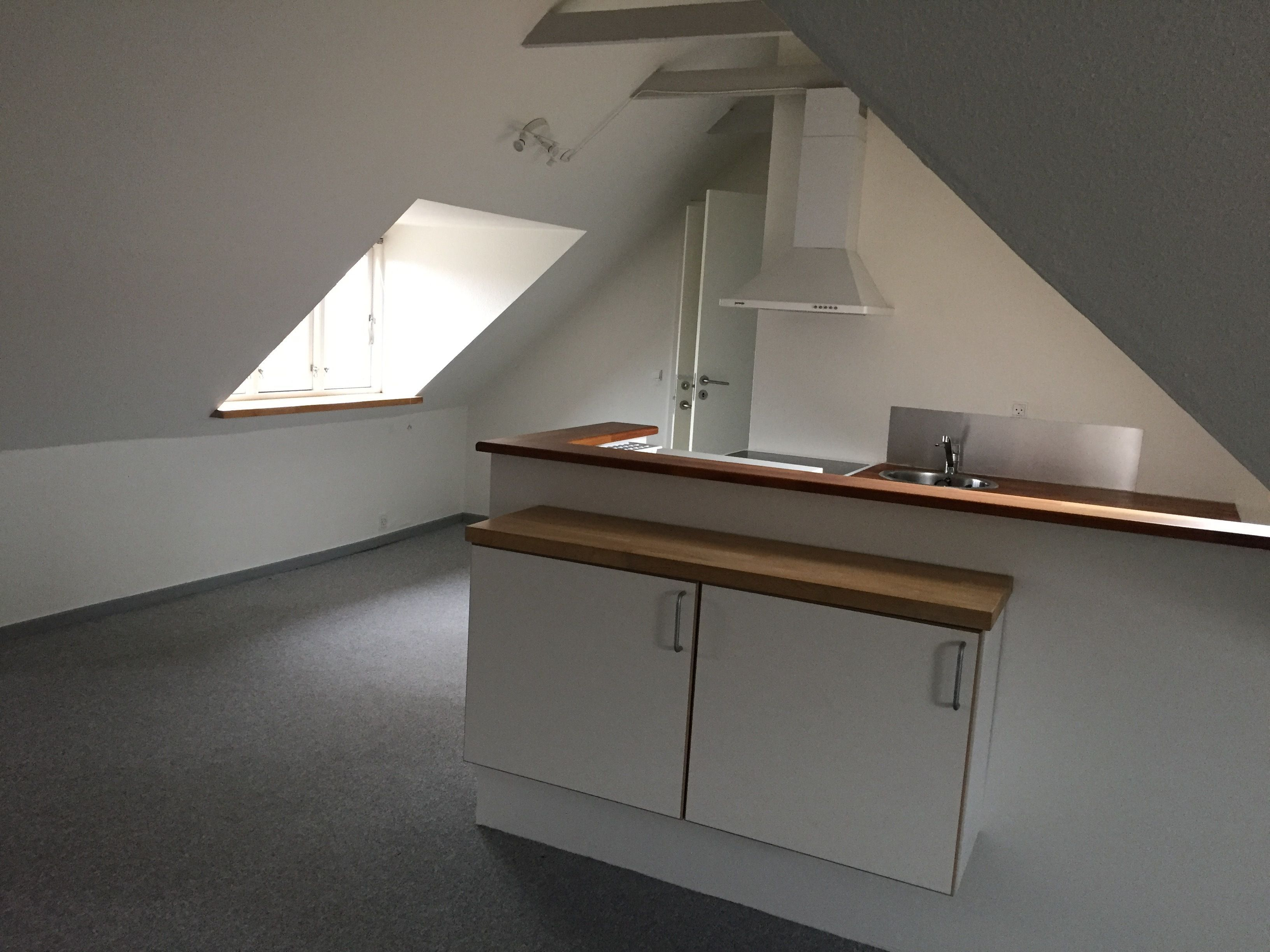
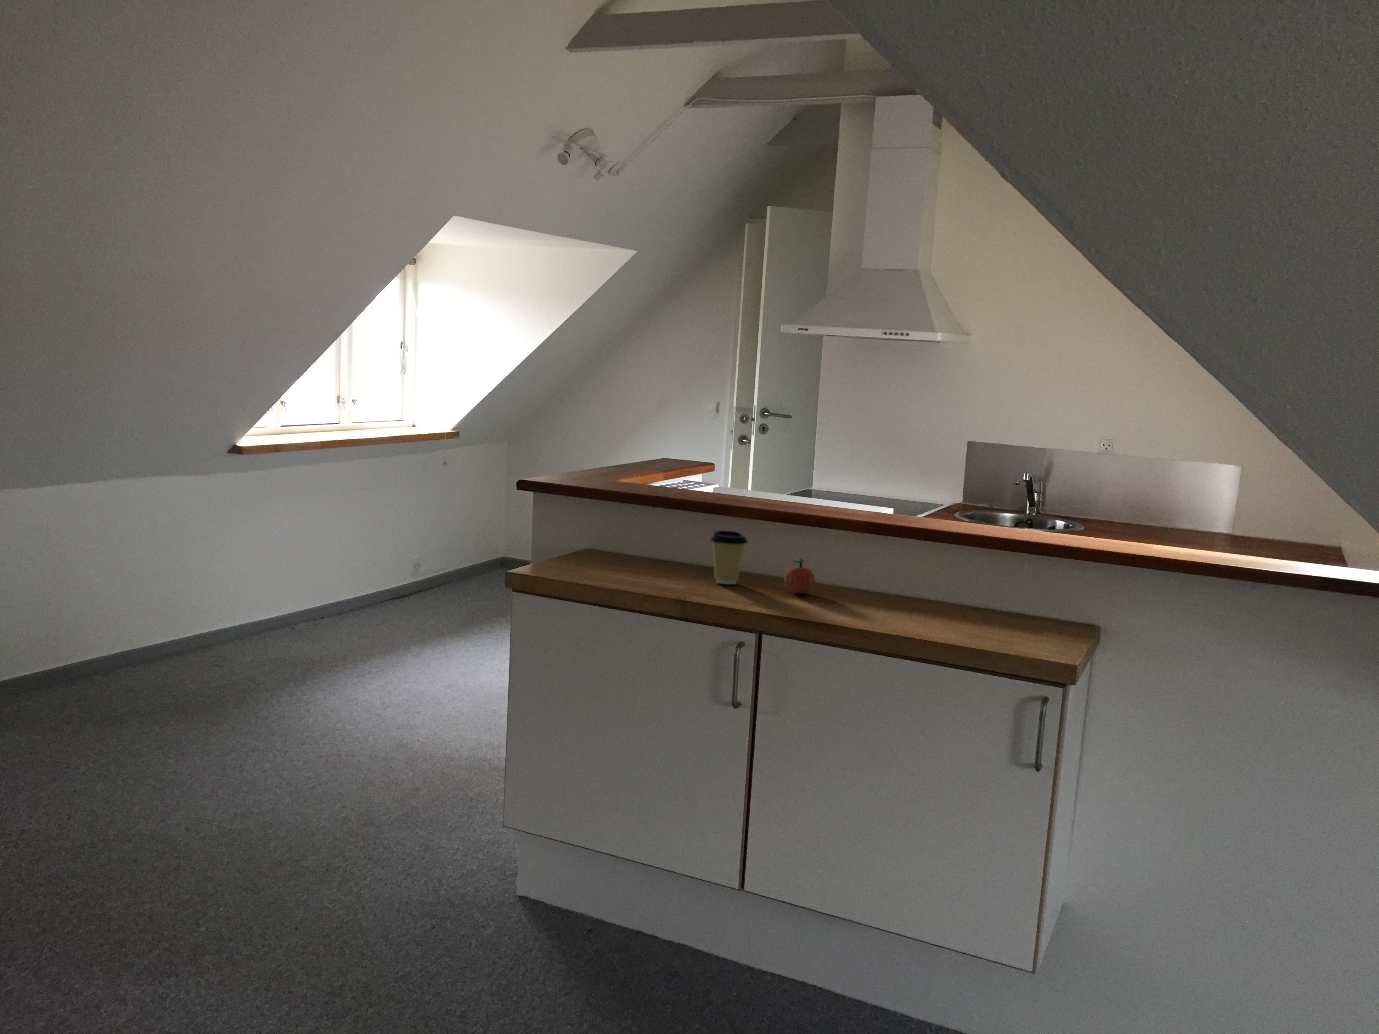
+ apple (800, 576)
+ coffee cup (728, 557)
